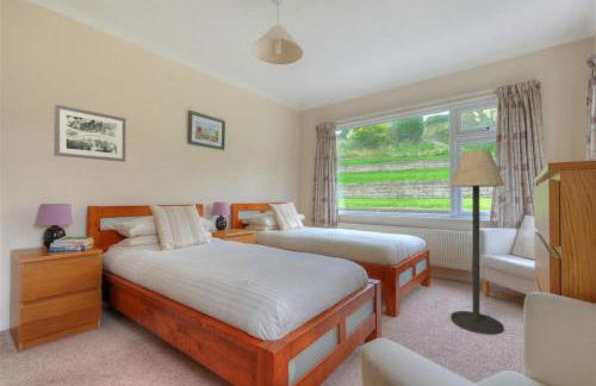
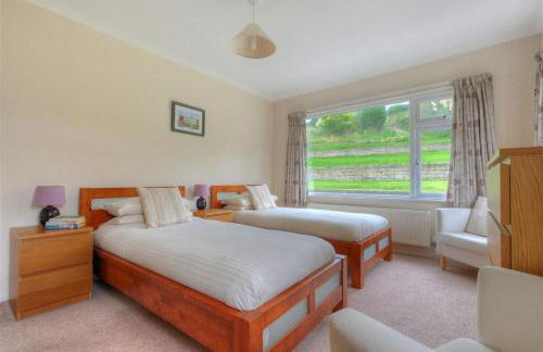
- floor lamp (476, 237)
- wall art (92, 135)
